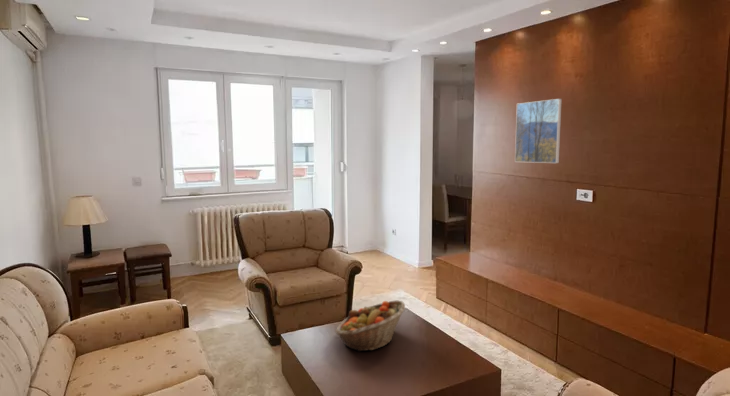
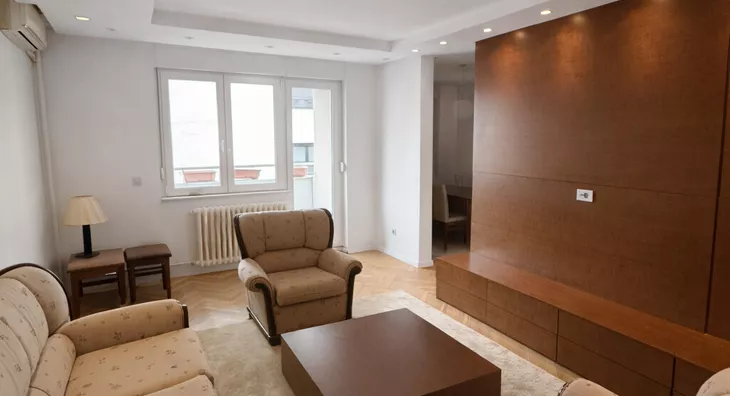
- fruit basket (371, 322)
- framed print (536, 132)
